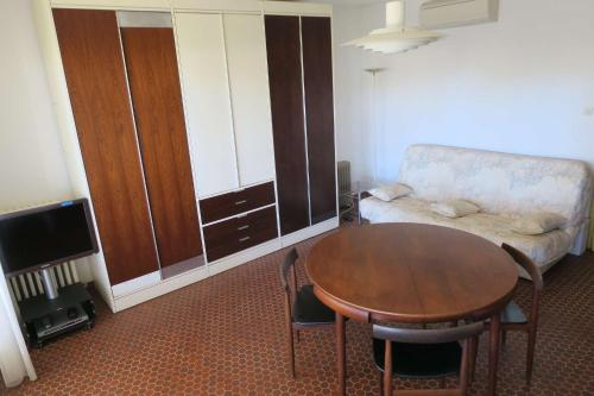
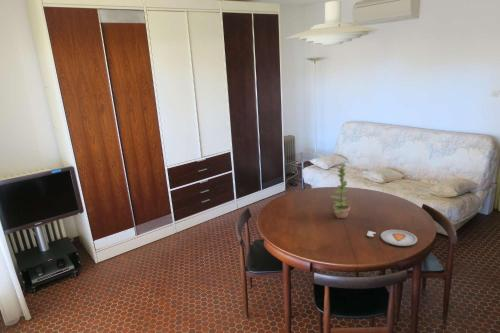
+ dinner plate (391, 236)
+ plant (340, 192)
